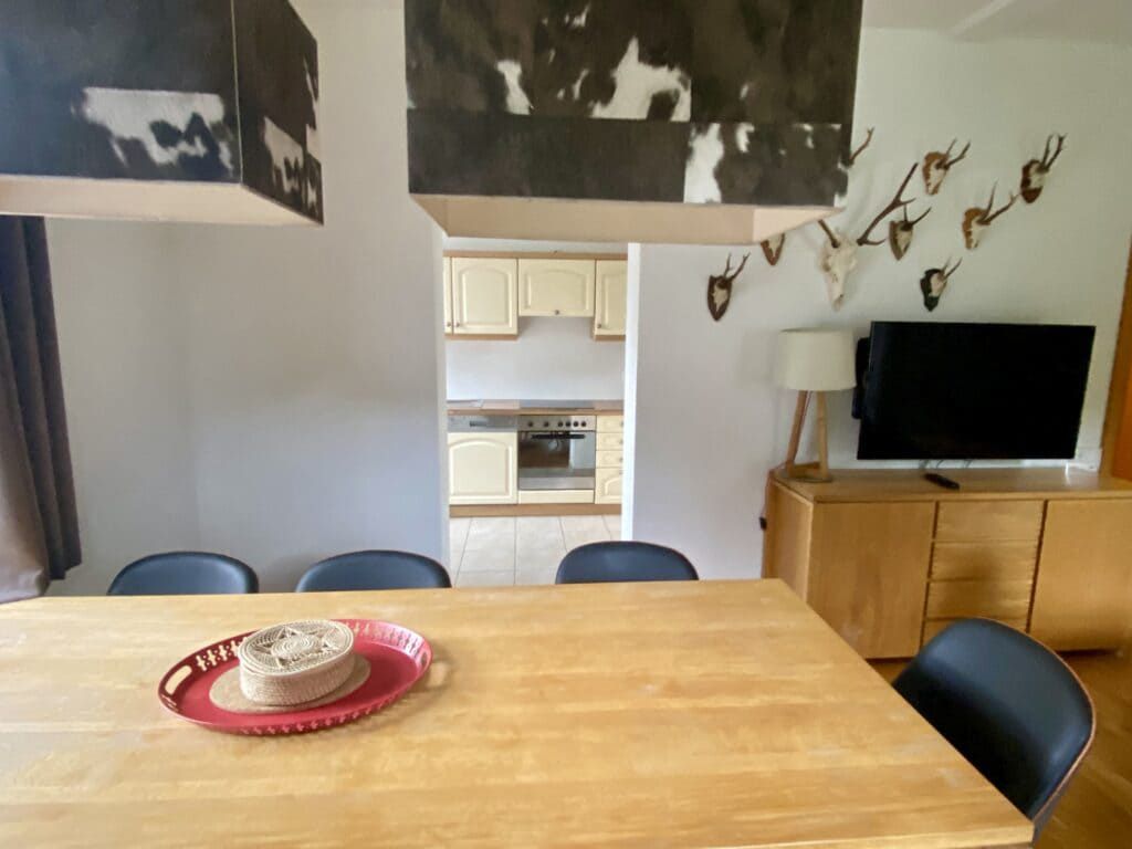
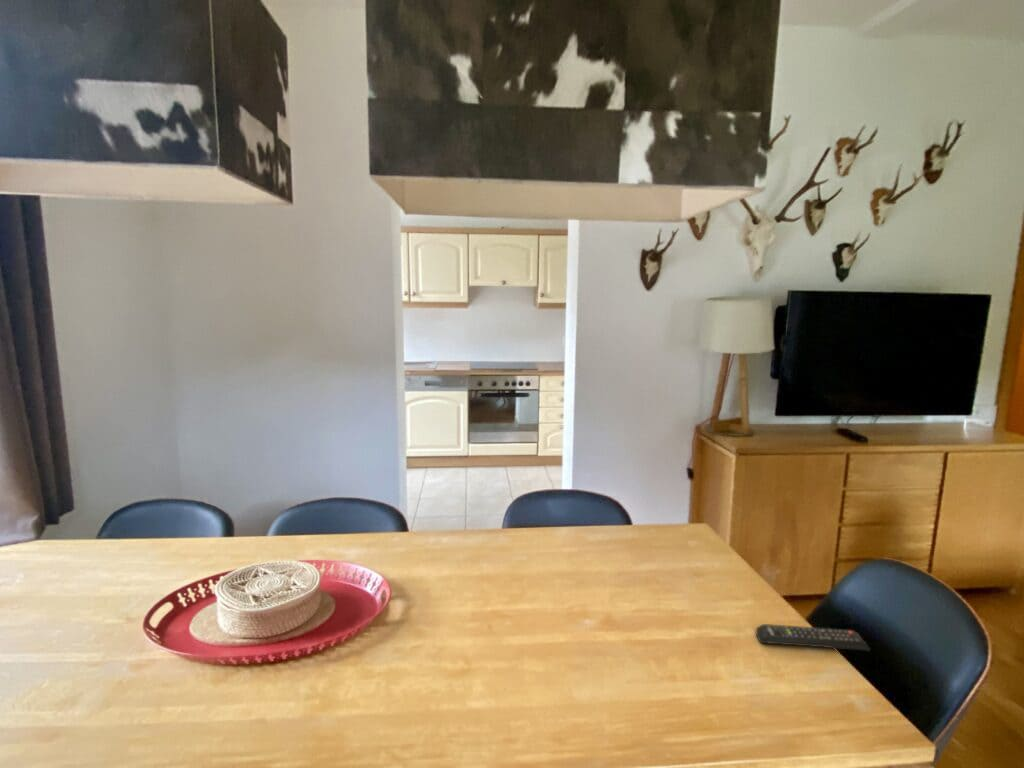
+ remote control (811, 638)
